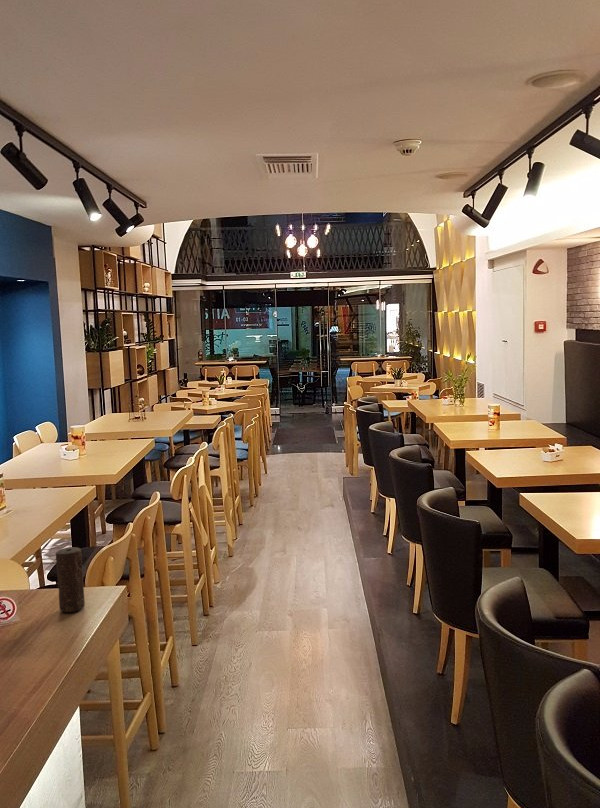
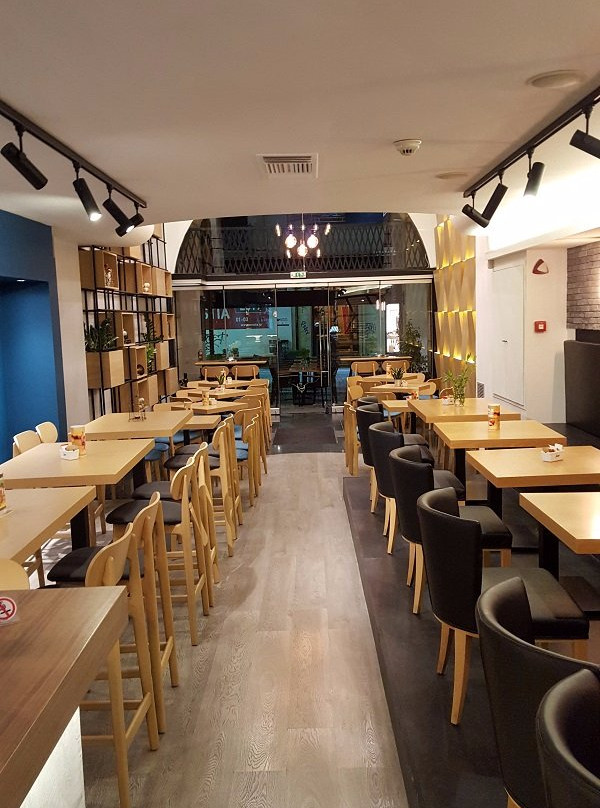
- candle (70, 579)
